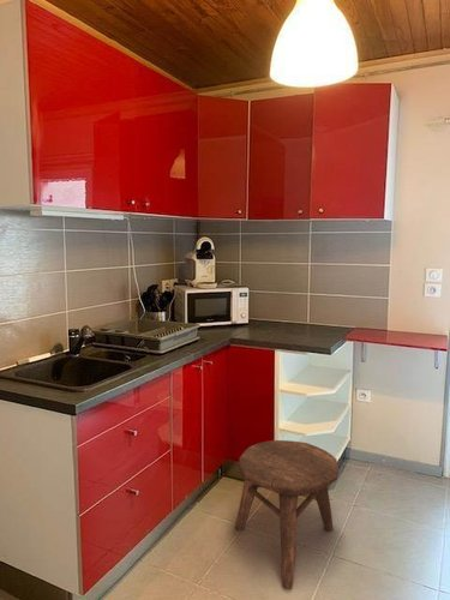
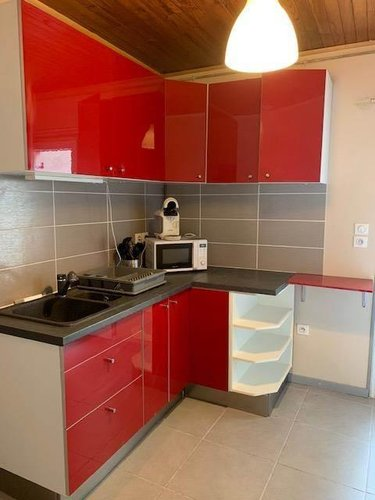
- stool (282, 500)
